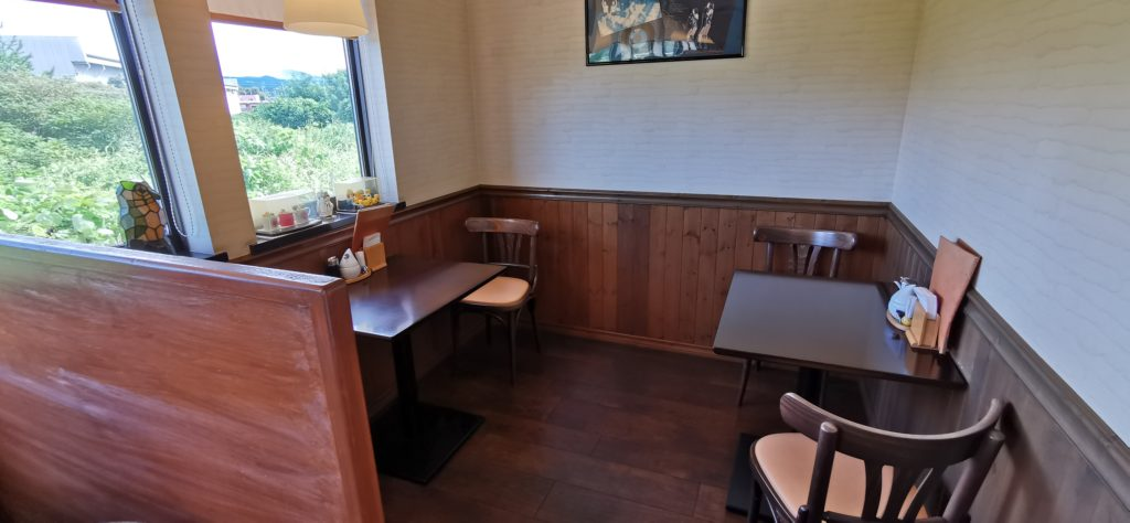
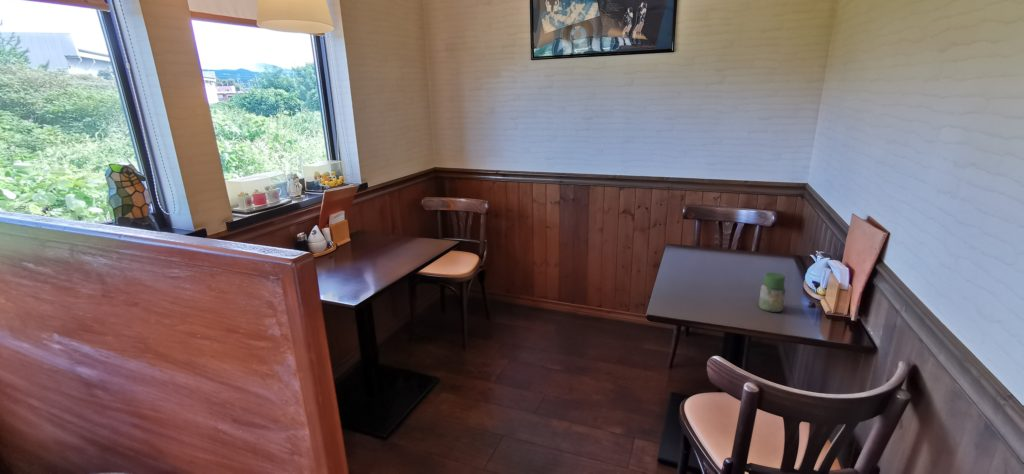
+ jar (772, 291)
